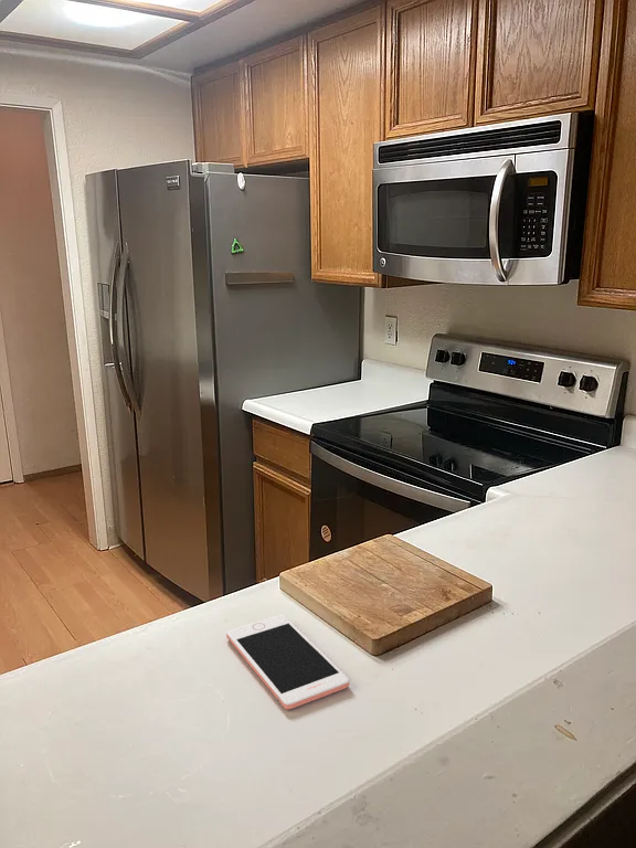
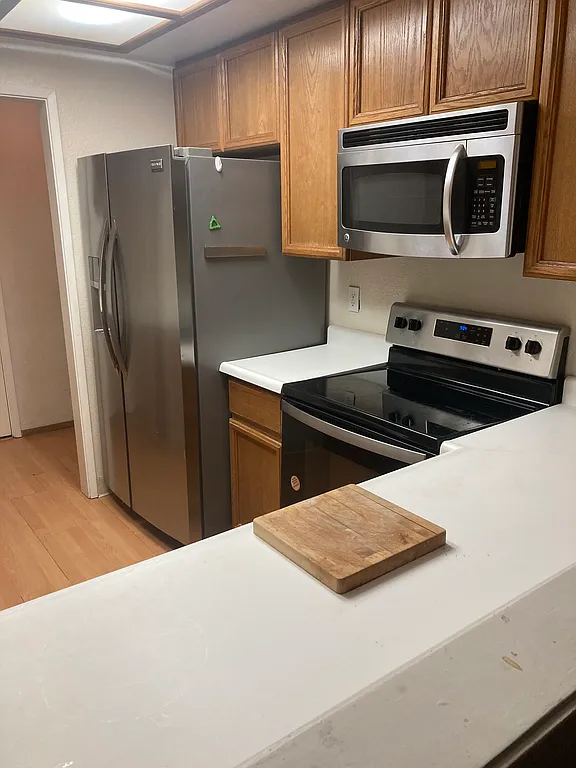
- cell phone (284, 657)
